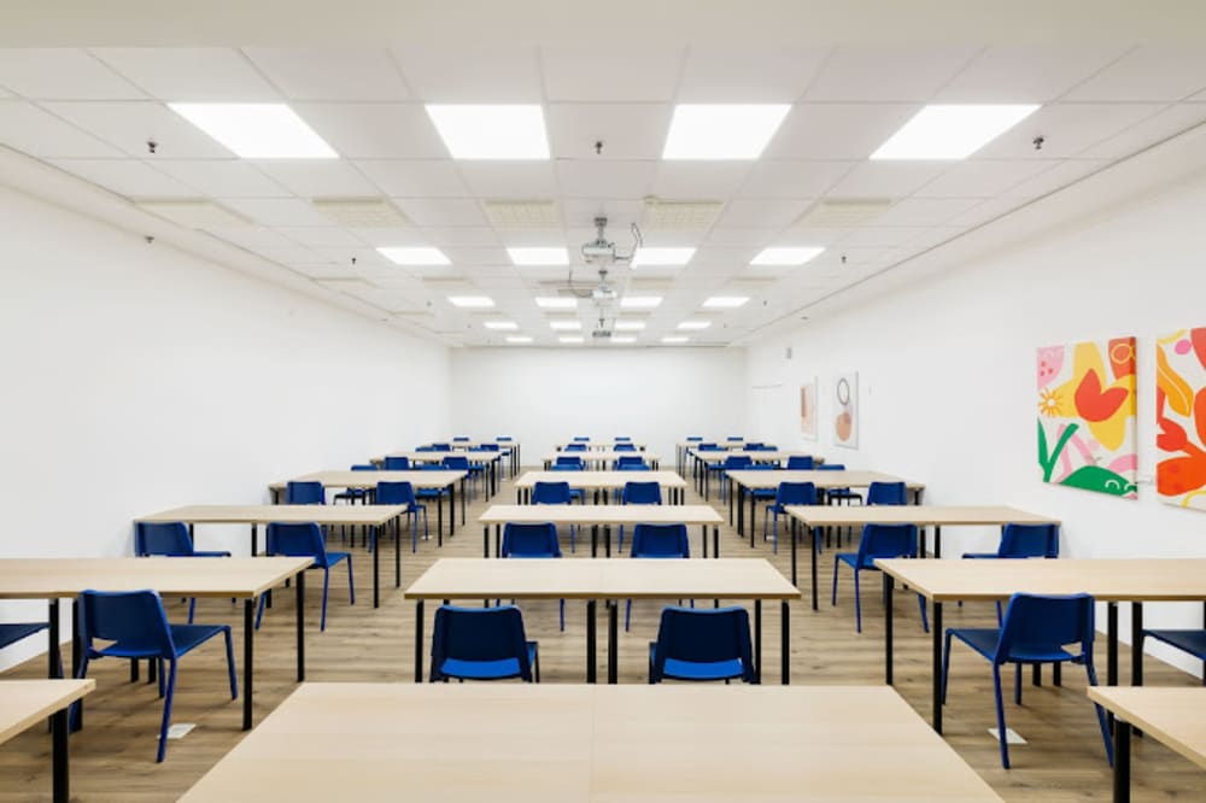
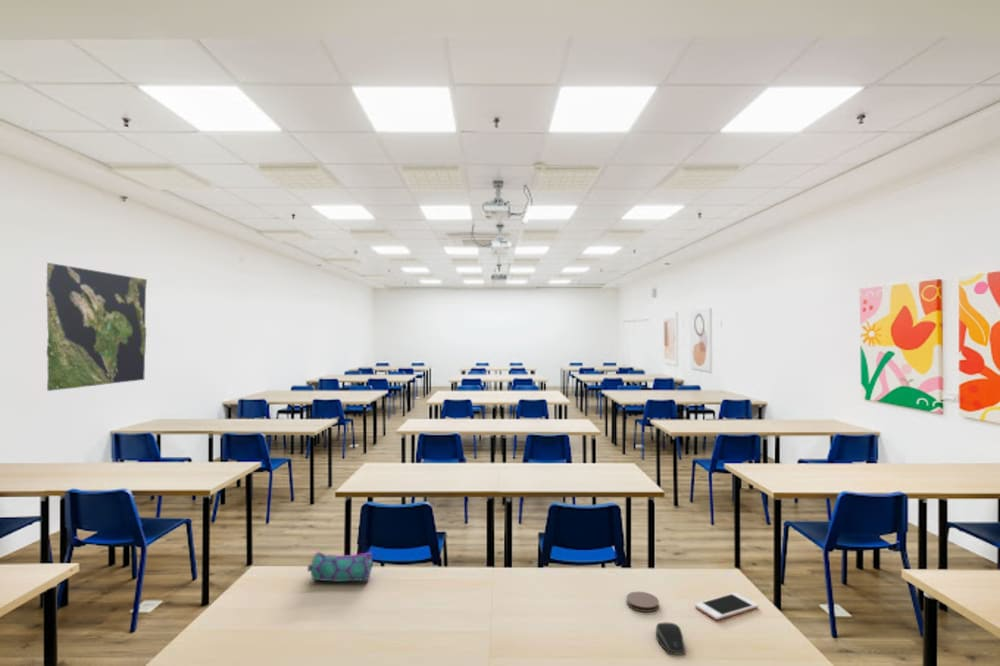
+ cell phone (726, 605)
+ coaster (642, 601)
+ pencil case (341, 565)
+ world map (102, 328)
+ computer mouse (670, 634)
